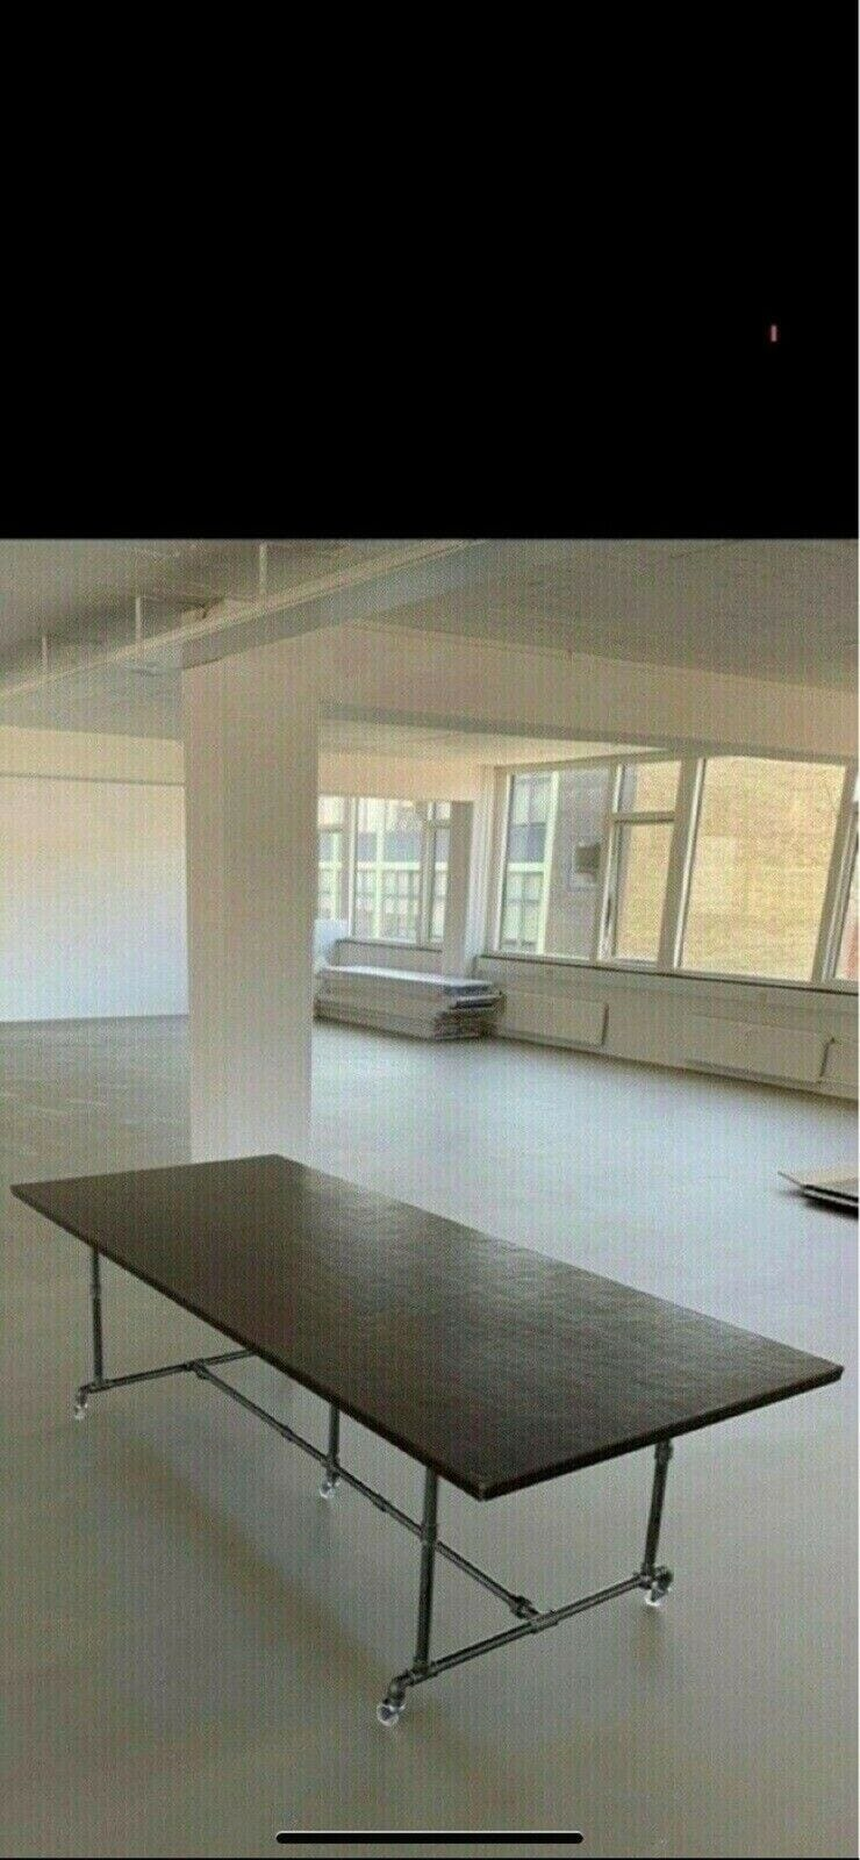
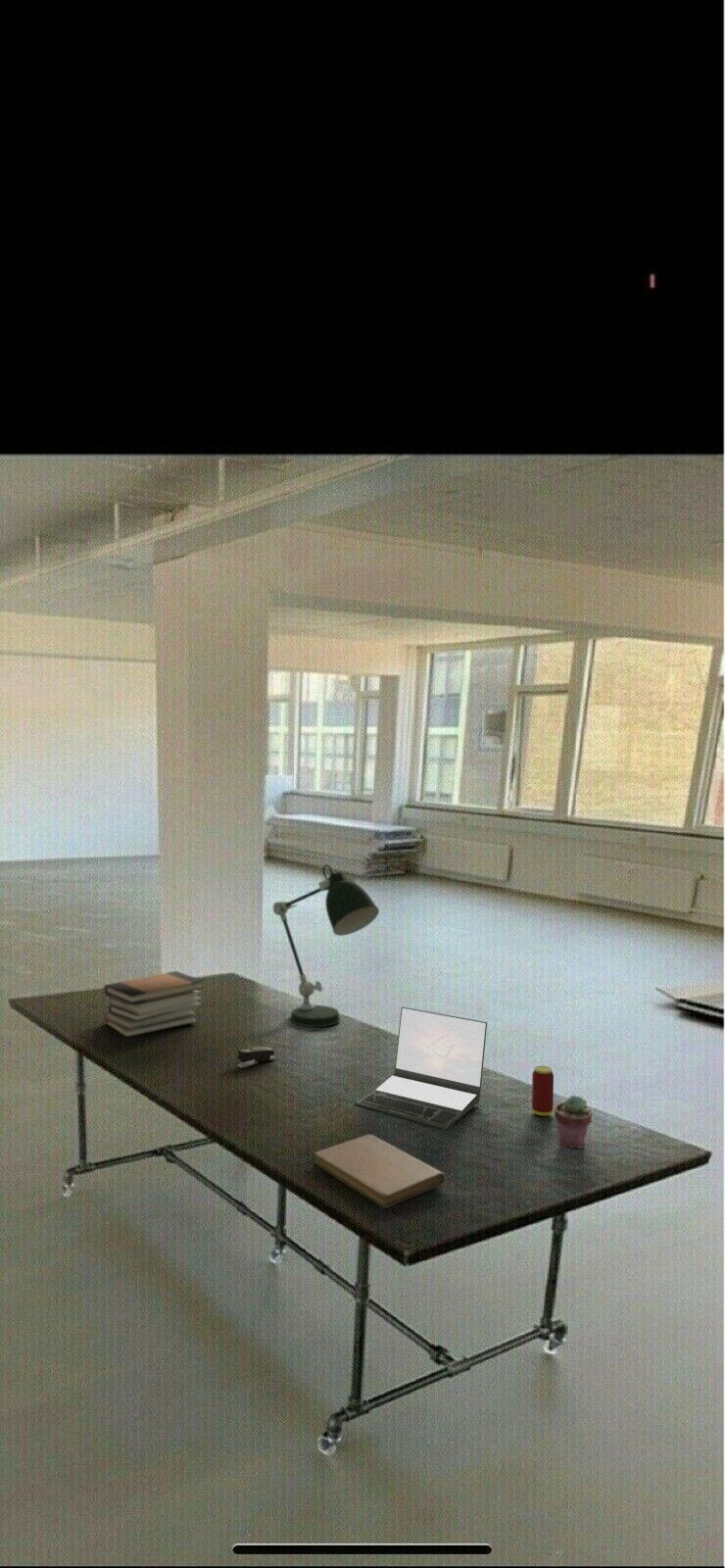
+ desk lamp (333, 932)
+ laptop (422, 1063)
+ beverage can (542, 1091)
+ notebook (377, 1167)
+ potted succulent (572, 1119)
+ stapler (256, 1054)
+ book stack (154, 1003)
